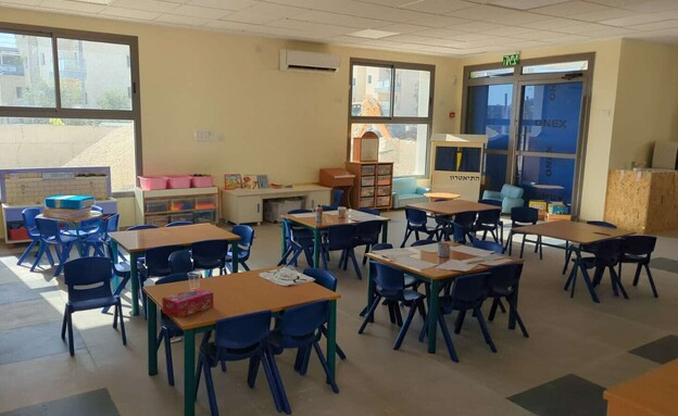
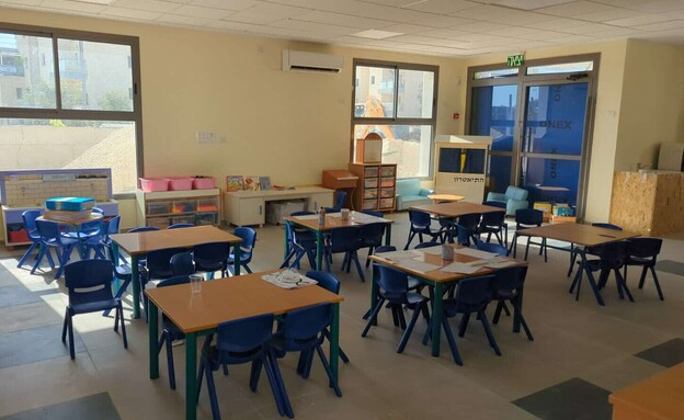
- tissue box (188, 302)
